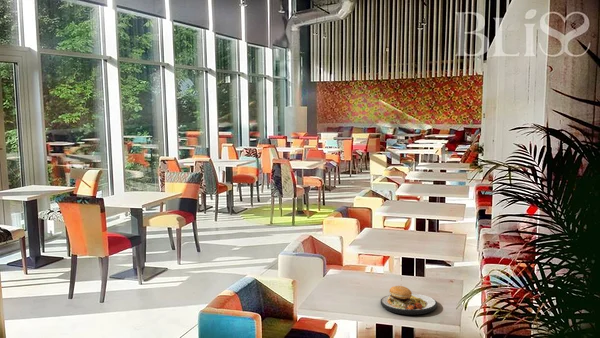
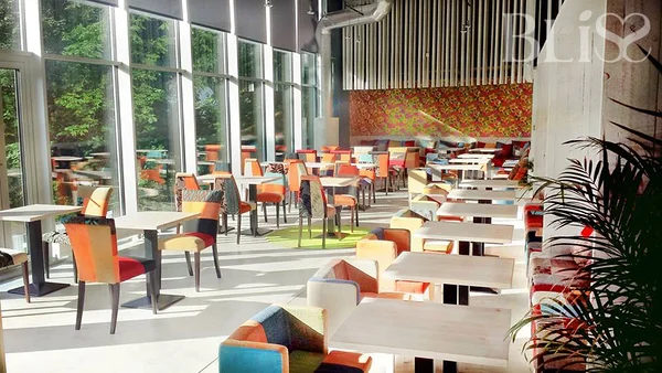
- plate (408, 291)
